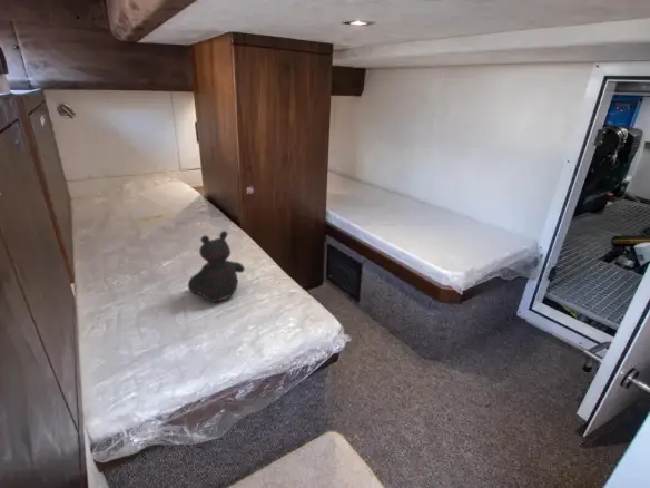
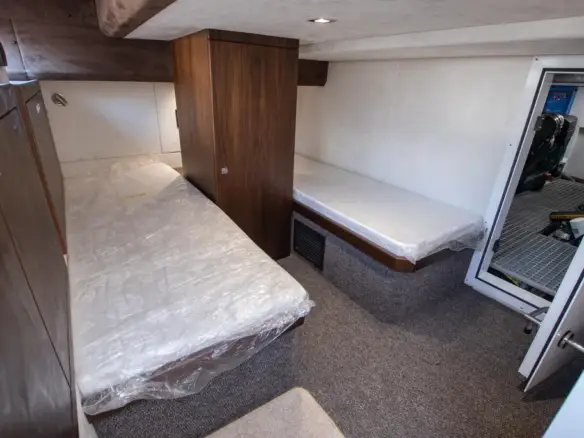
- teddy bear (211, 263)
